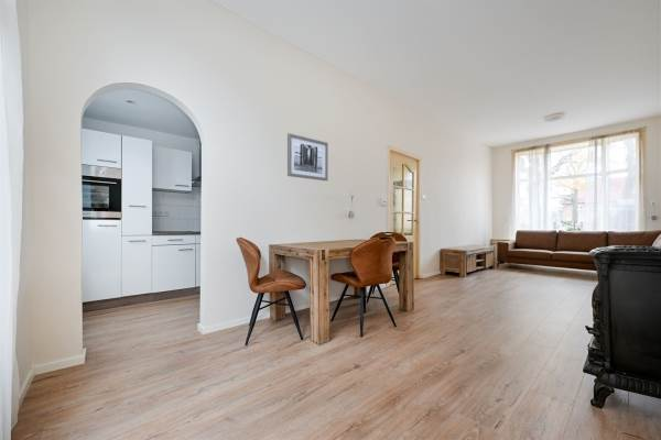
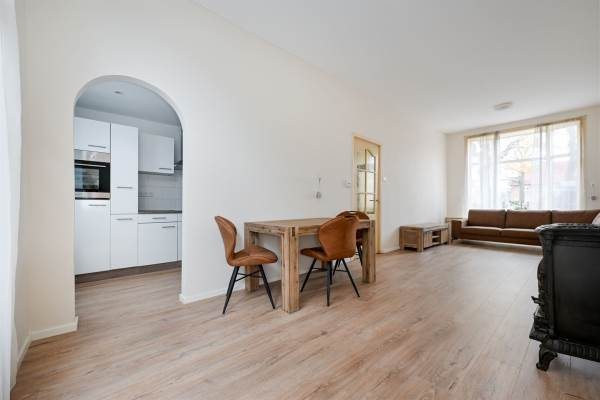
- wall art (308, 158)
